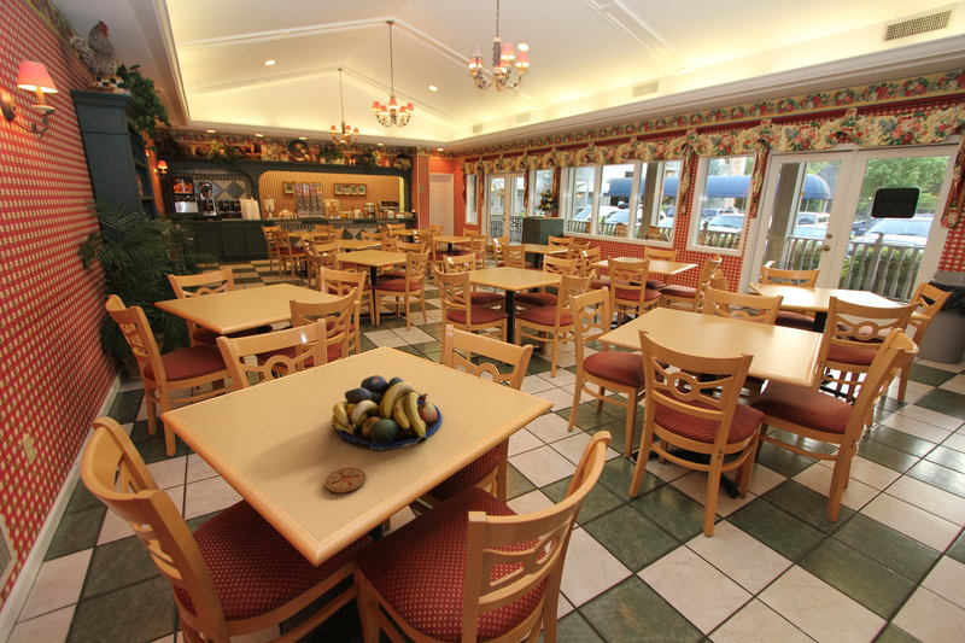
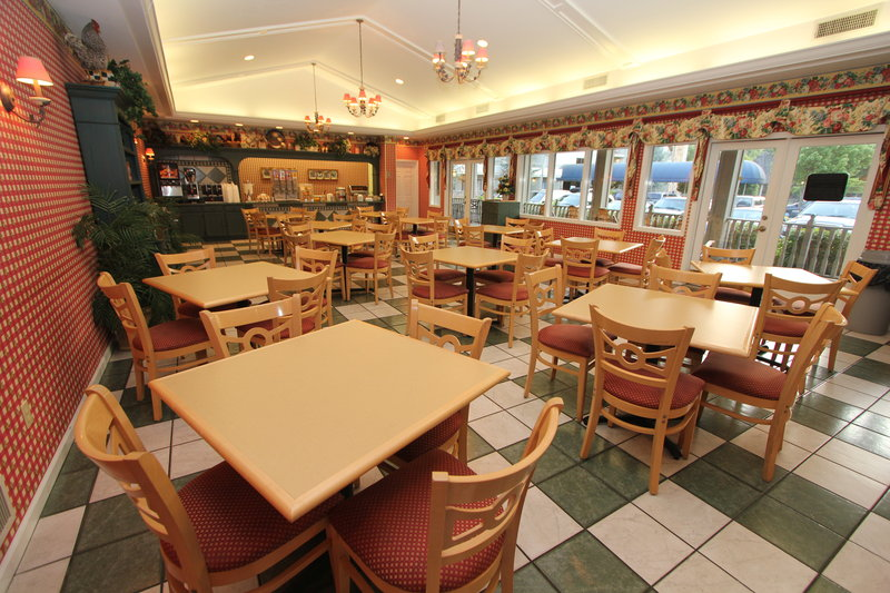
- coaster (345, 479)
- fruit bowl (390, 402)
